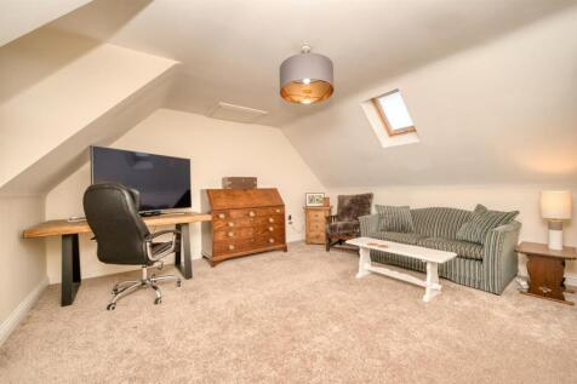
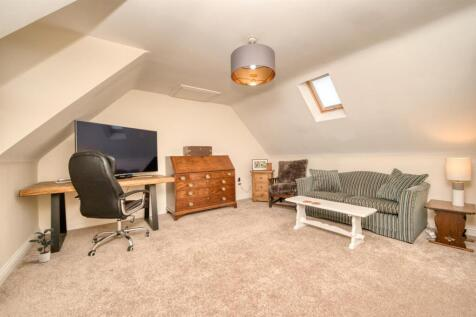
+ potted plant (43, 244)
